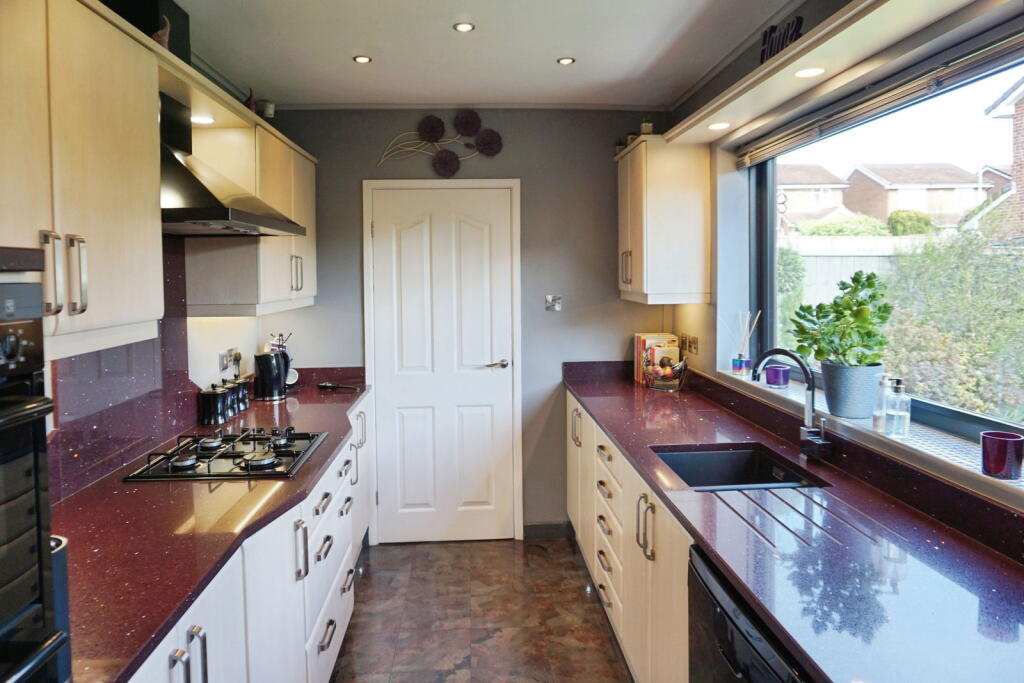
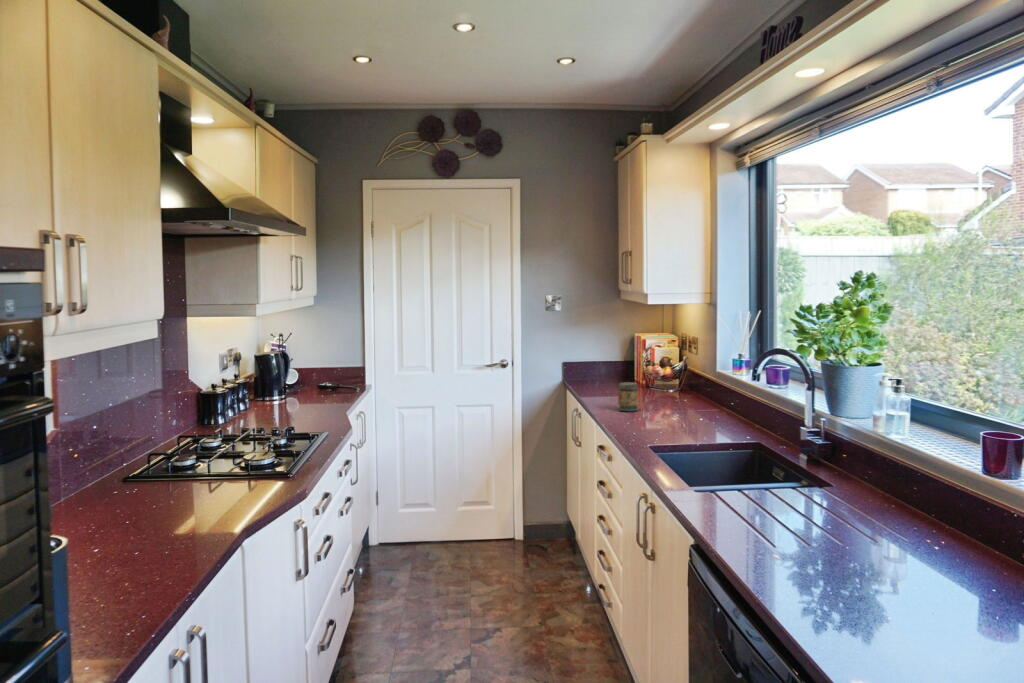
+ jar (628, 396)
